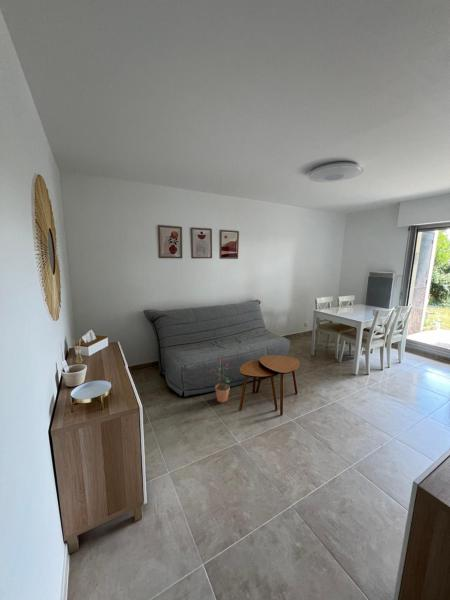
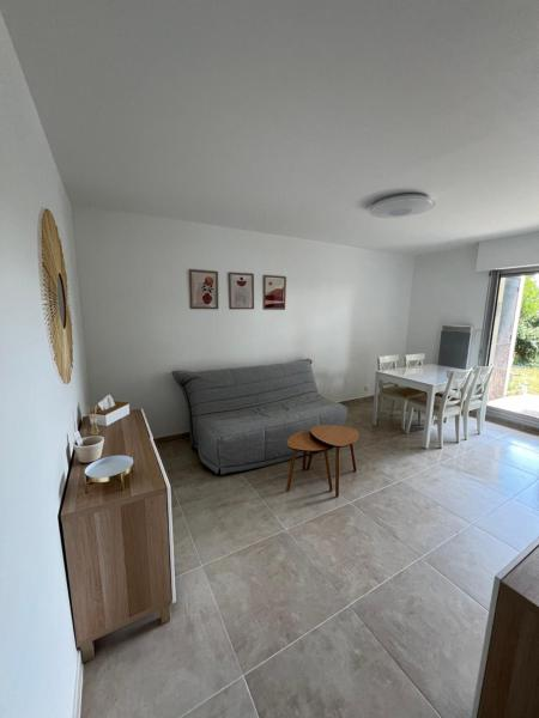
- potted plant (220, 379)
